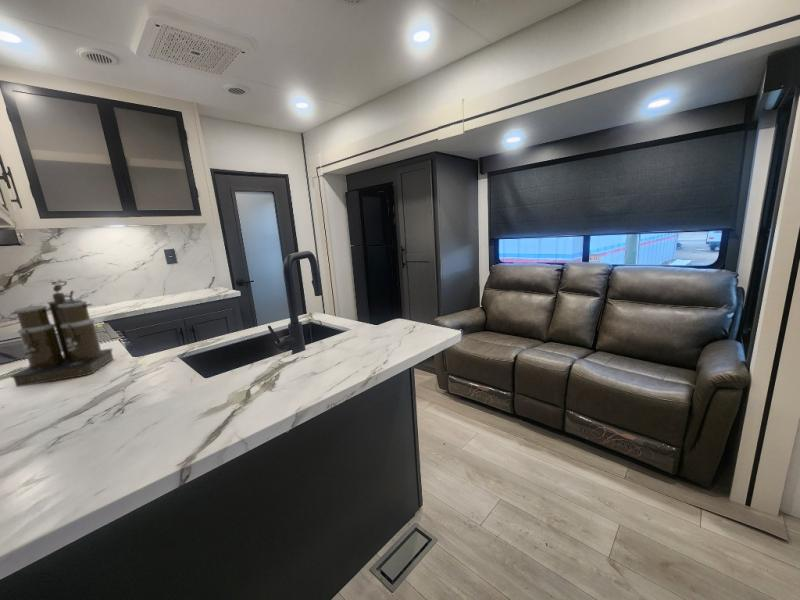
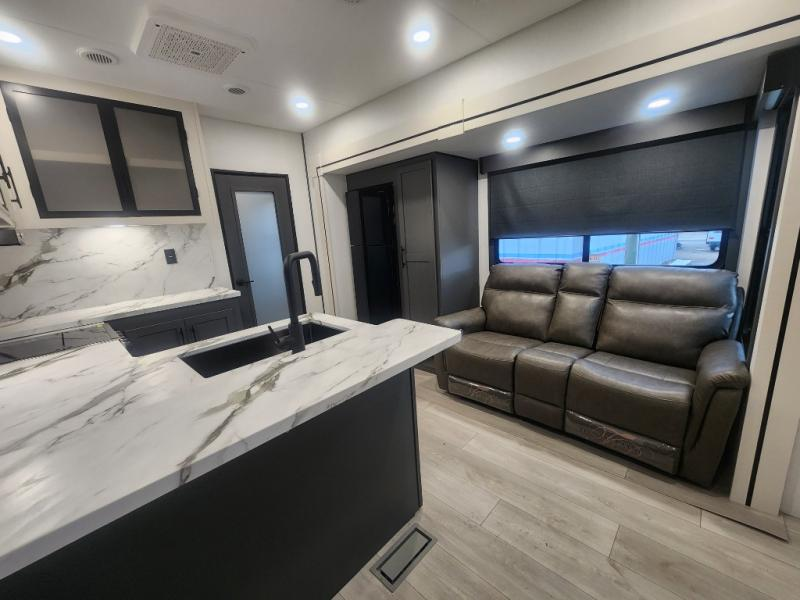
- coffee maker (56, 327)
